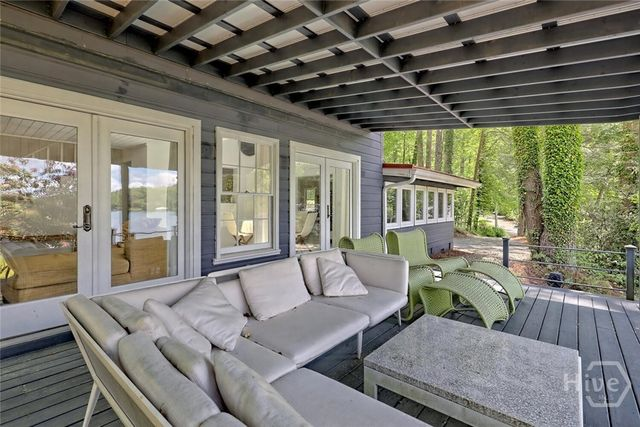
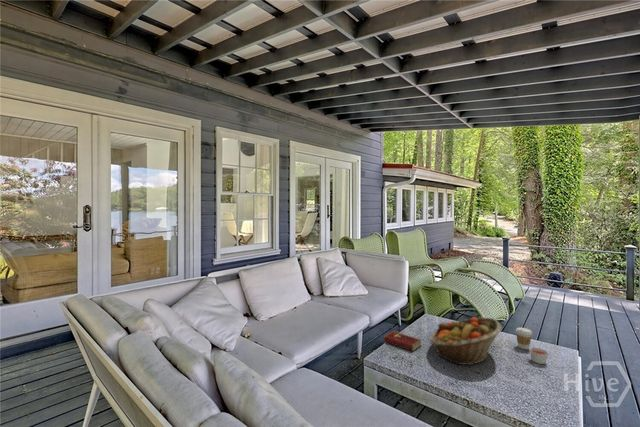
+ hardcover book (402, 340)
+ candle (538, 356)
+ coffee cup (523, 338)
+ fruit basket (464, 337)
